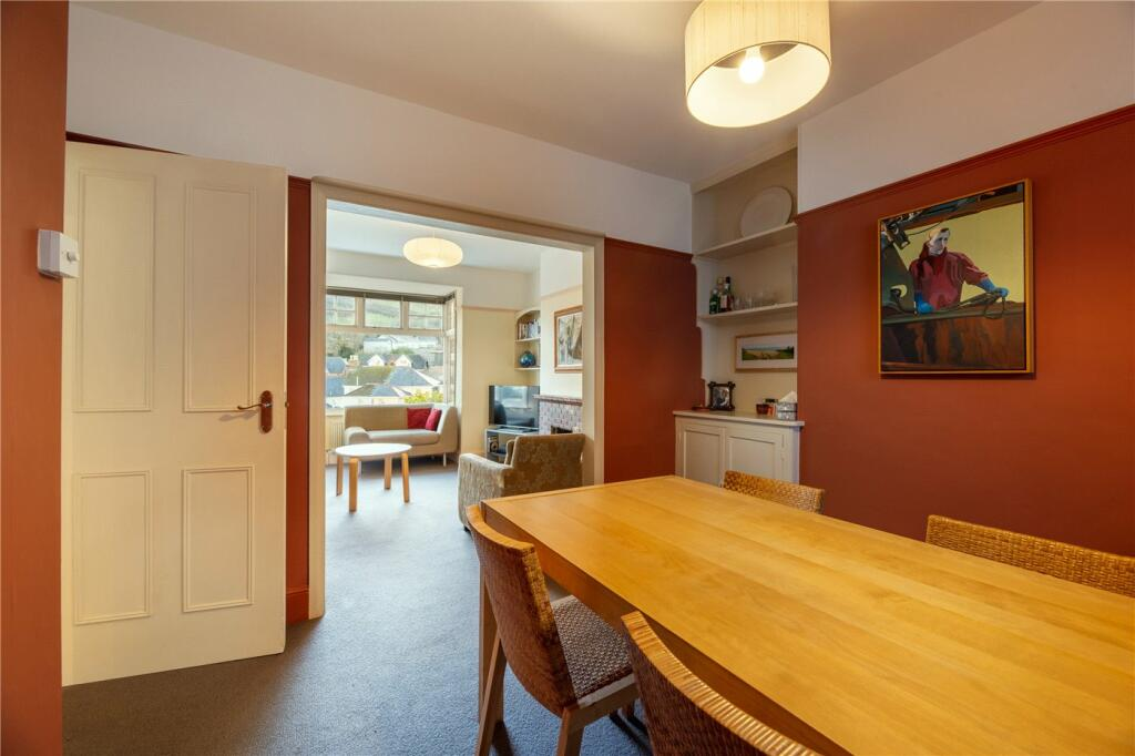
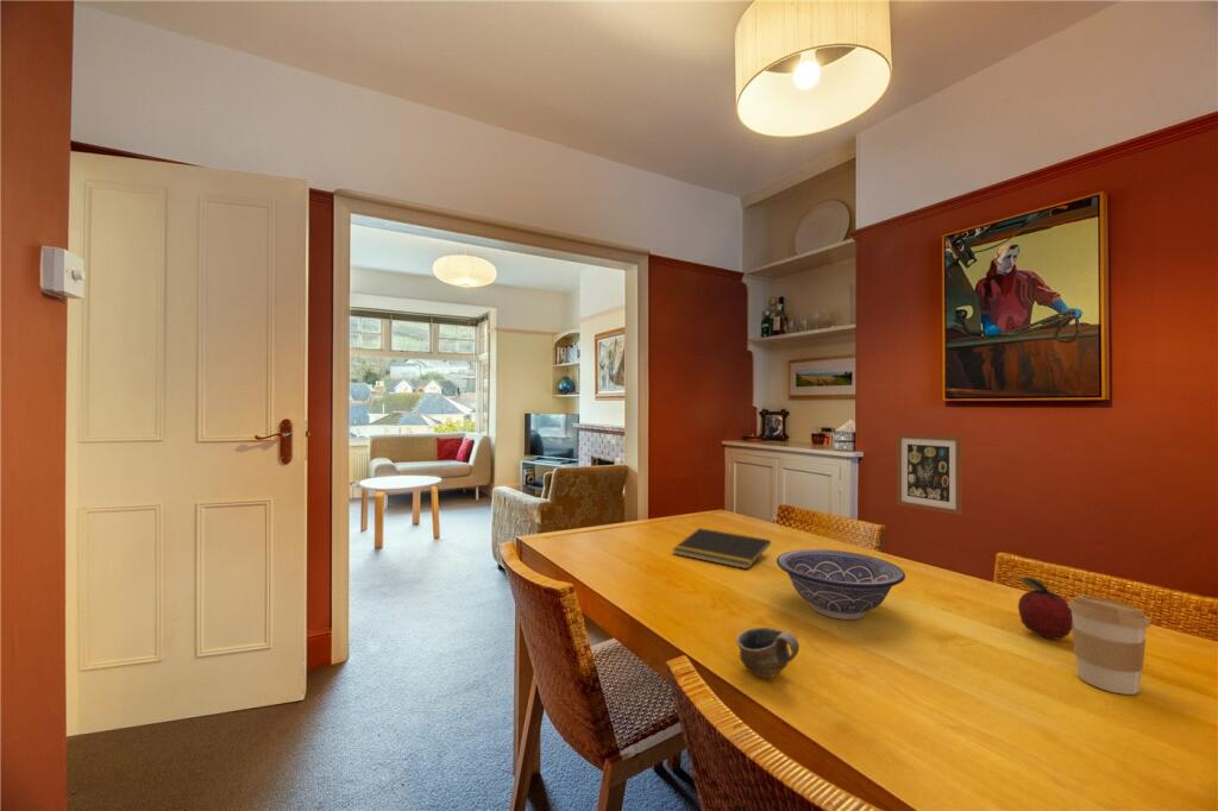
+ decorative bowl (837, 586)
+ notepad (721, 546)
+ coffee cup (1107, 641)
+ fruit (1043, 608)
+ cup (764, 649)
+ wall art (927, 472)
